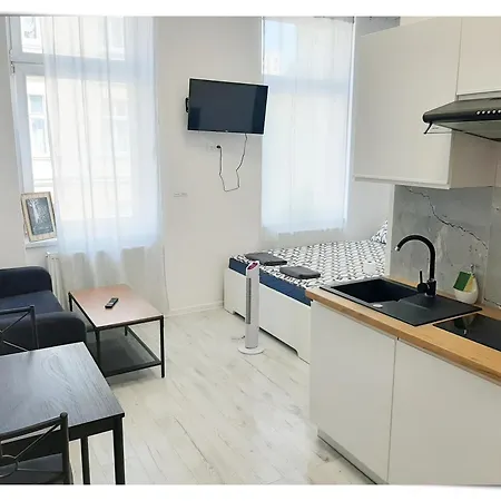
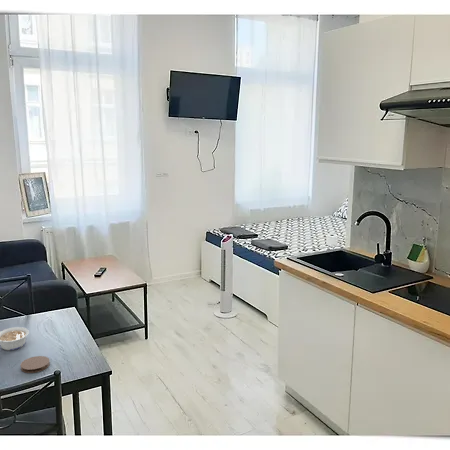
+ coaster (35, 364)
+ legume (12, 339)
